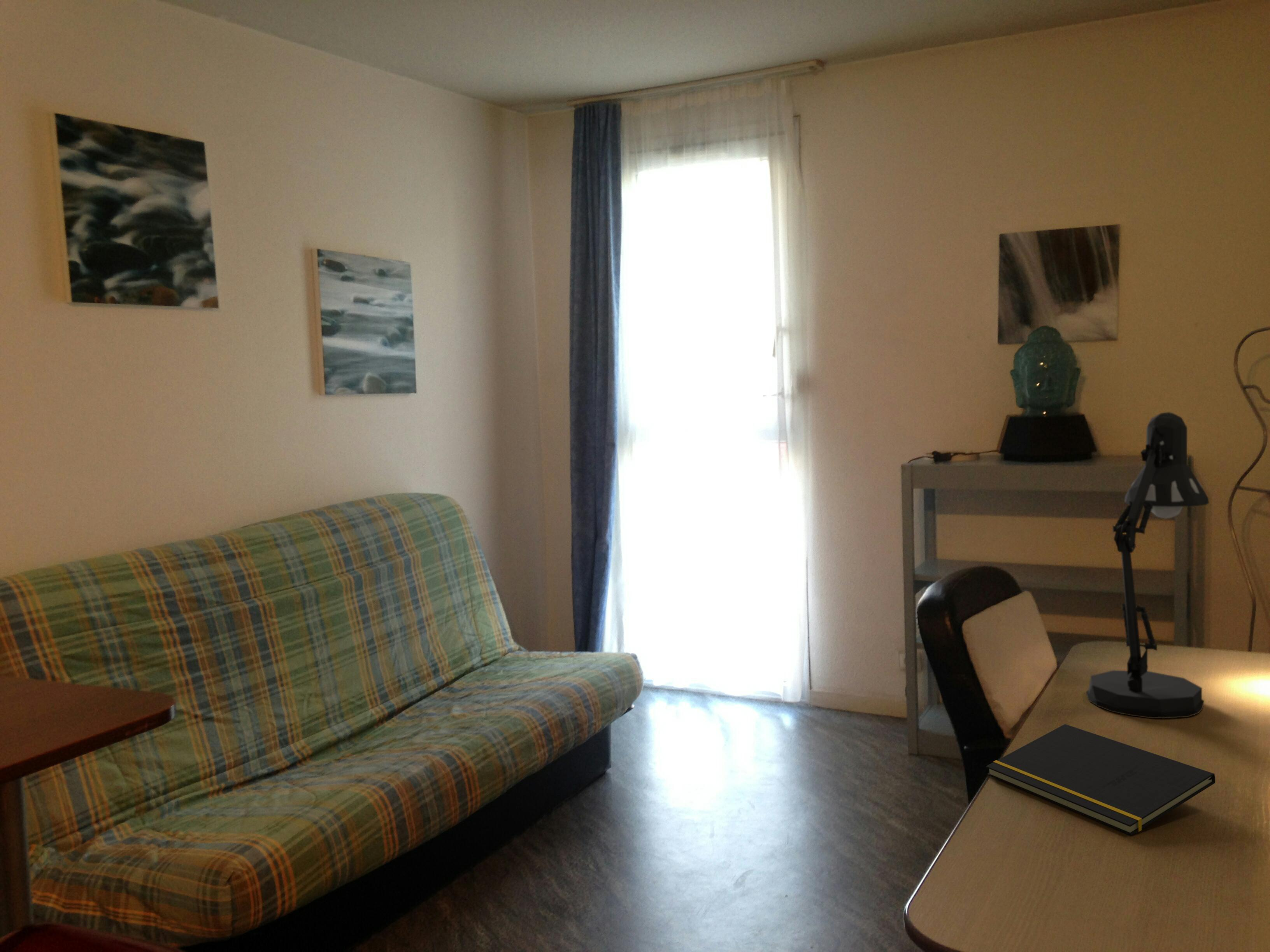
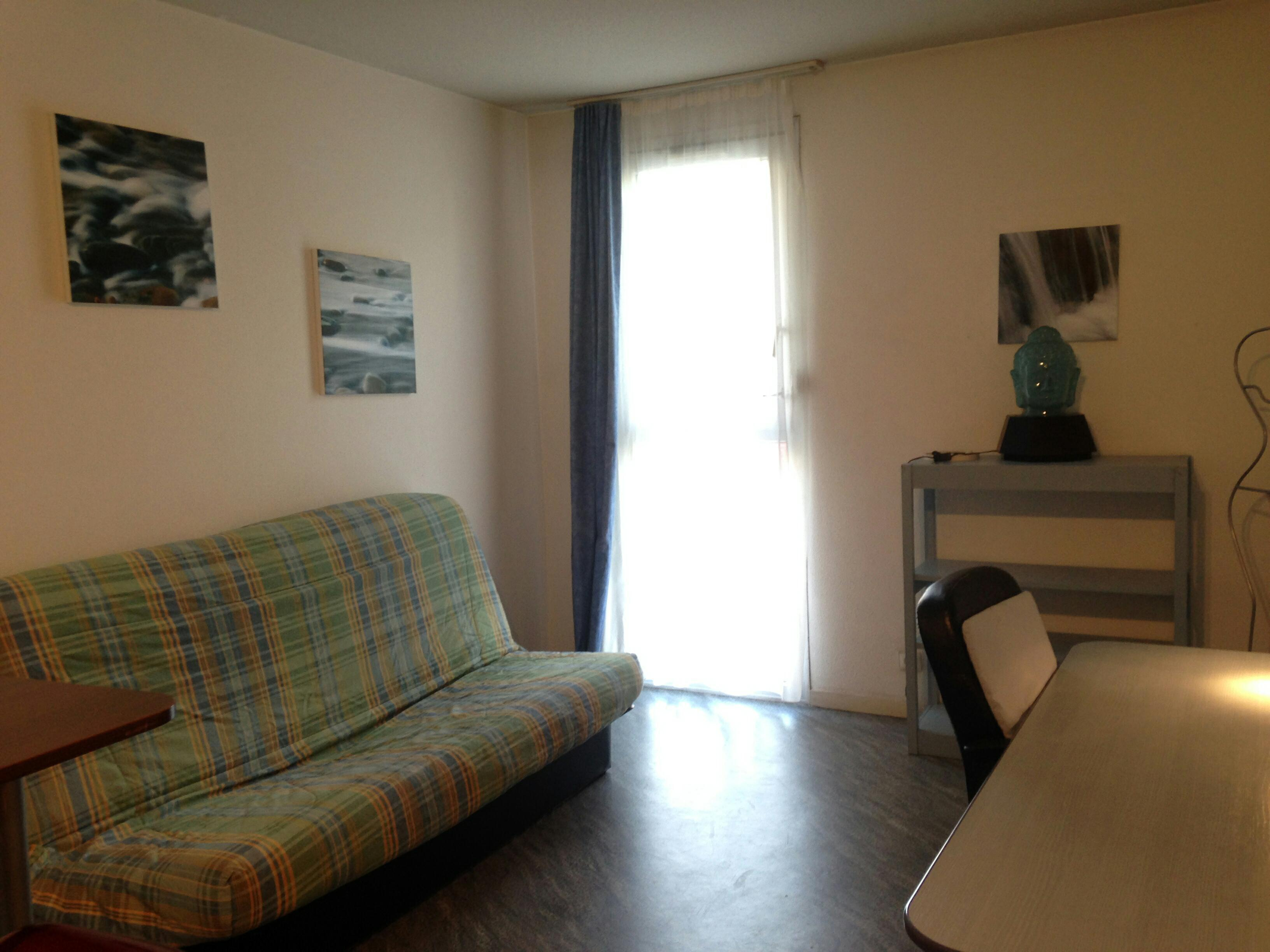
- desk lamp (1134, 549)
- notepad (1095, 774)
